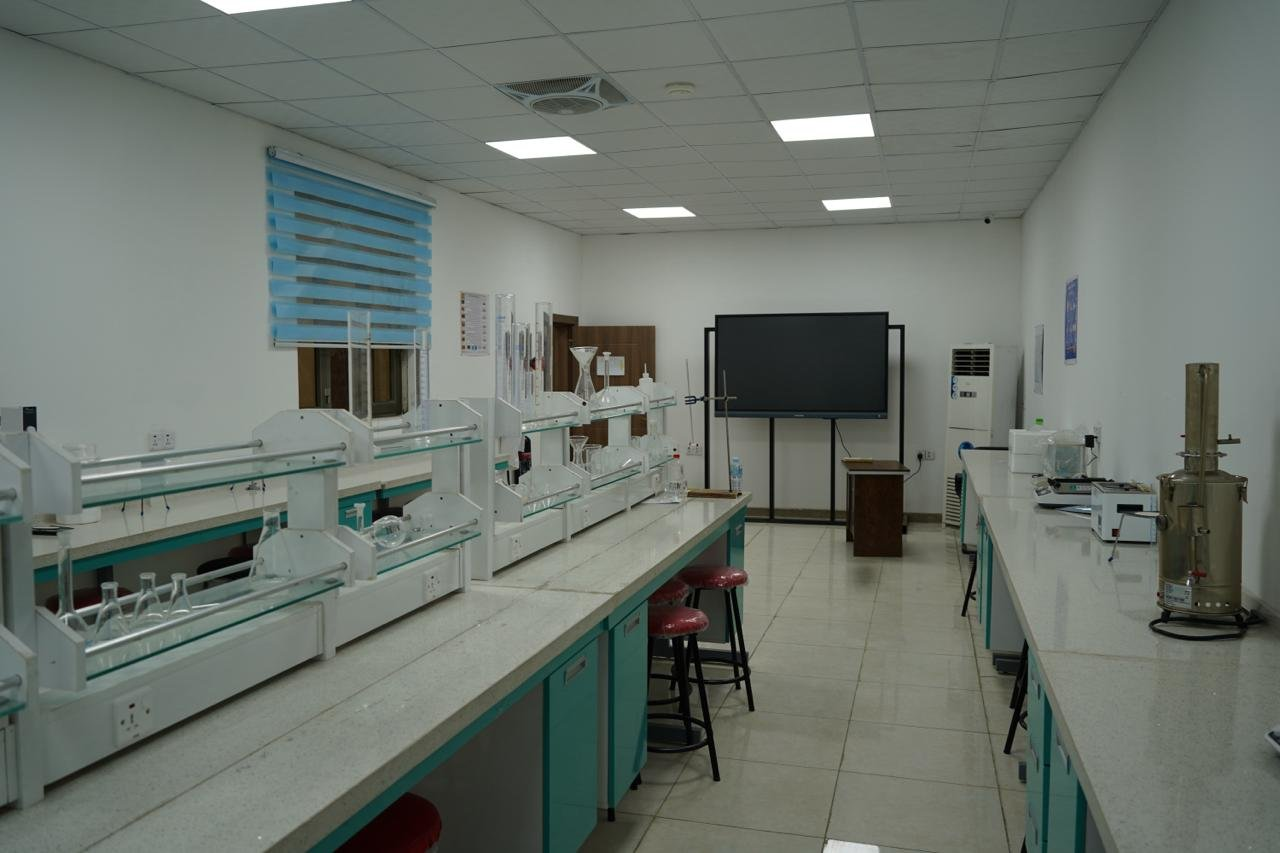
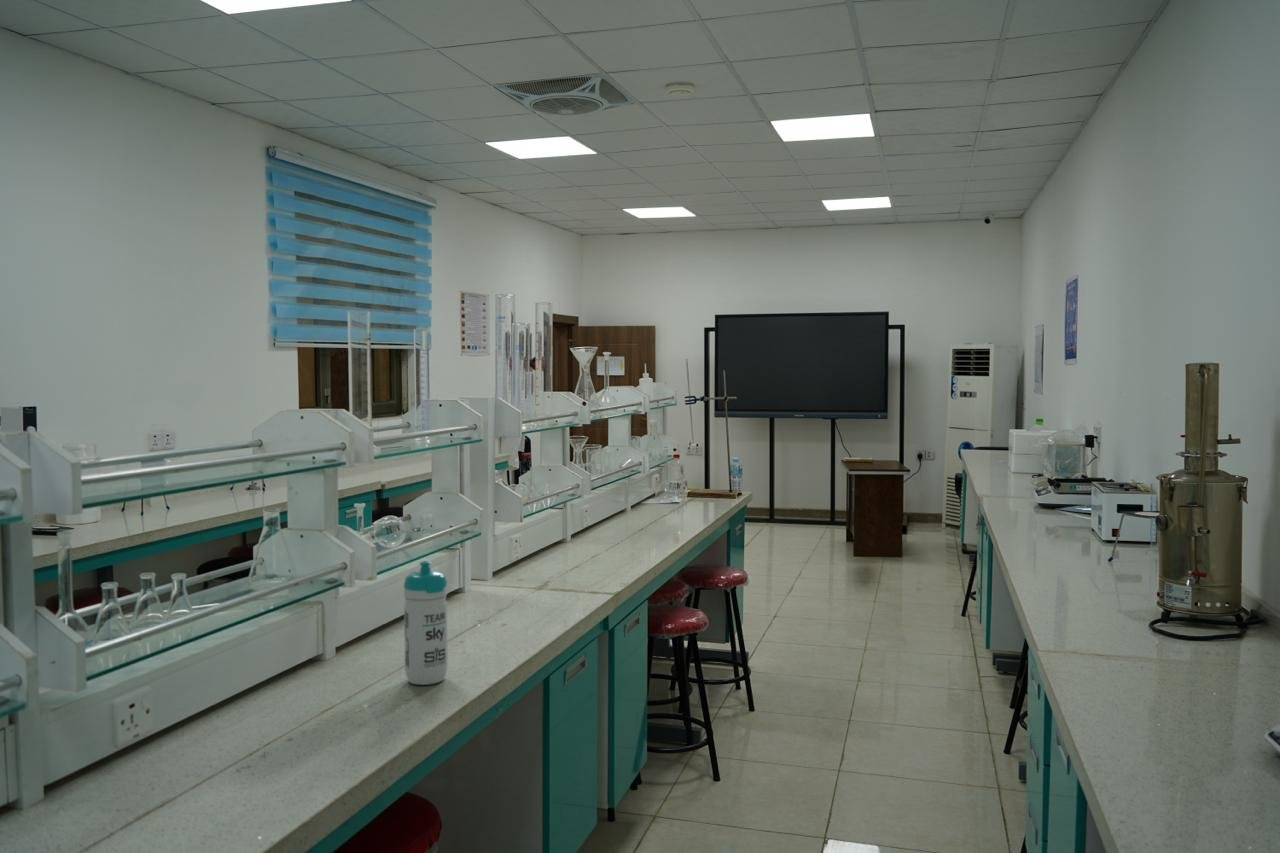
+ water bottle (425, 620)
